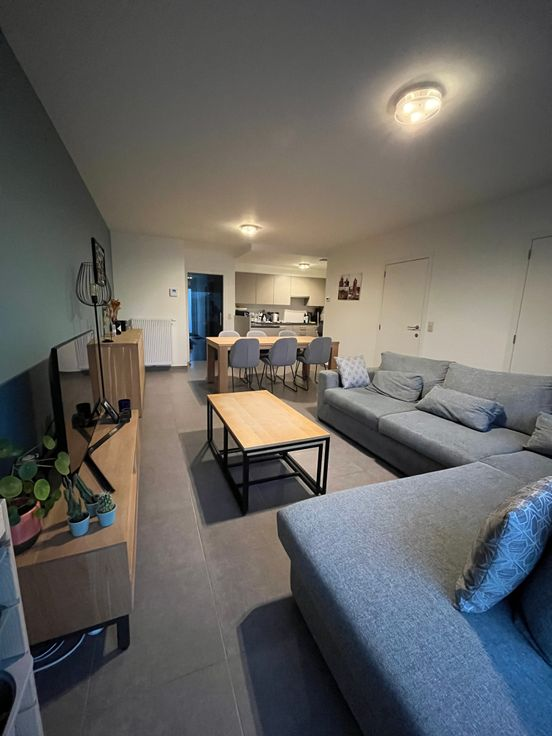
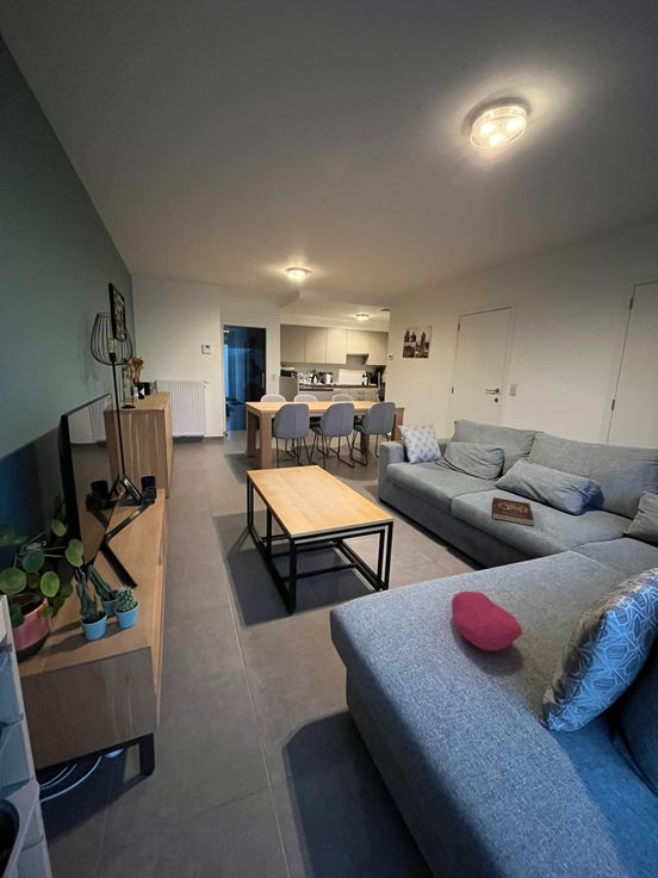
+ cushion (484, 620)
+ book (510, 509)
